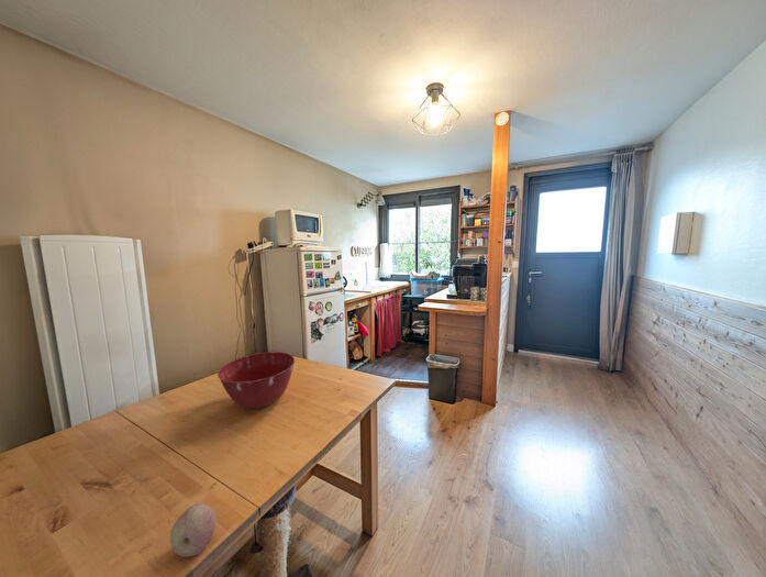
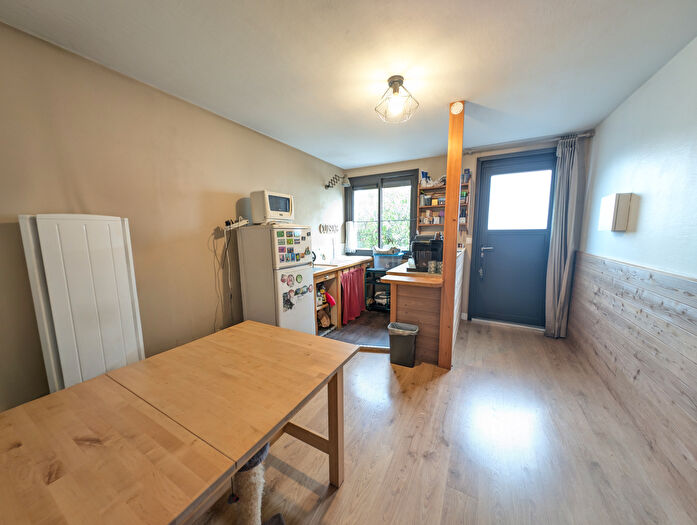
- fruit (193, 526)
- mixing bowl (259, 381)
